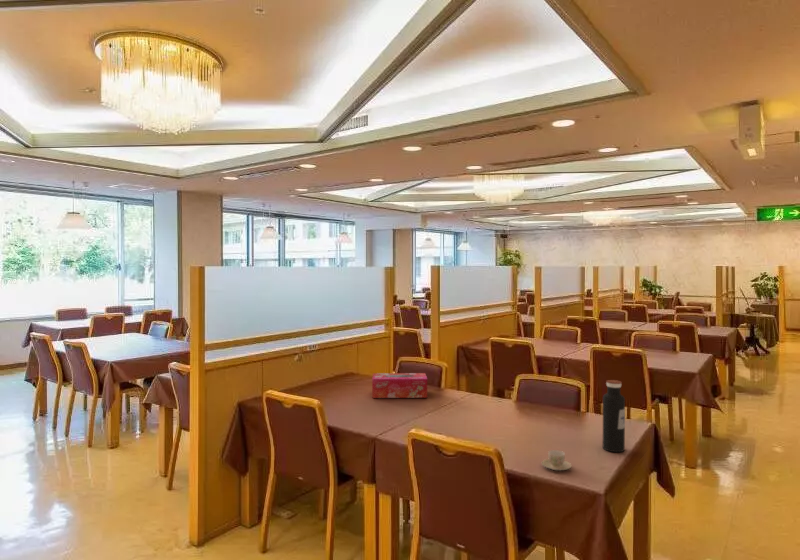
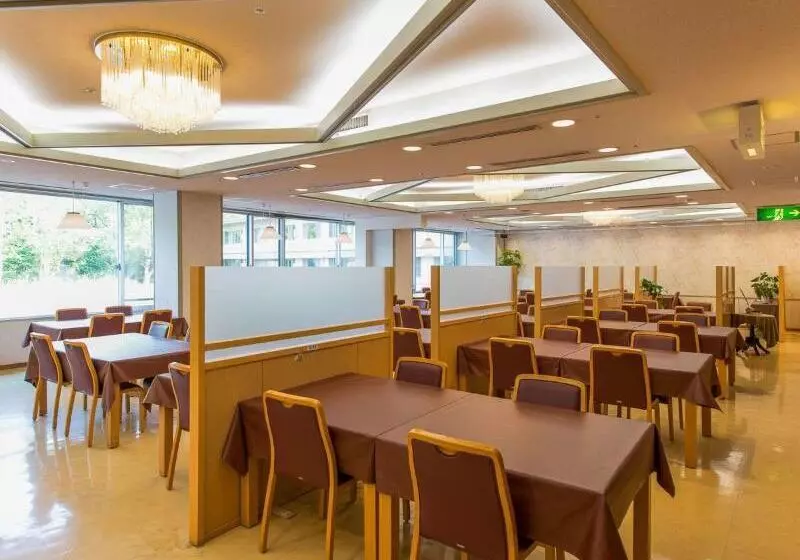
- teacup (556, 459)
- water bottle (613, 415)
- tissue box (399, 385)
